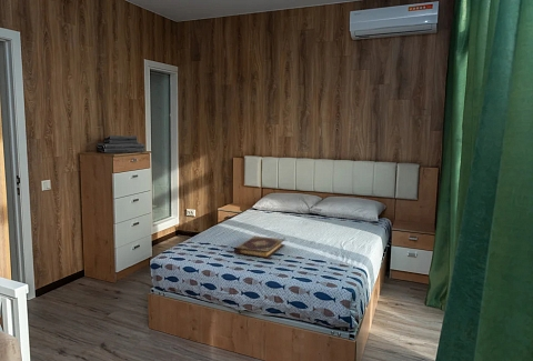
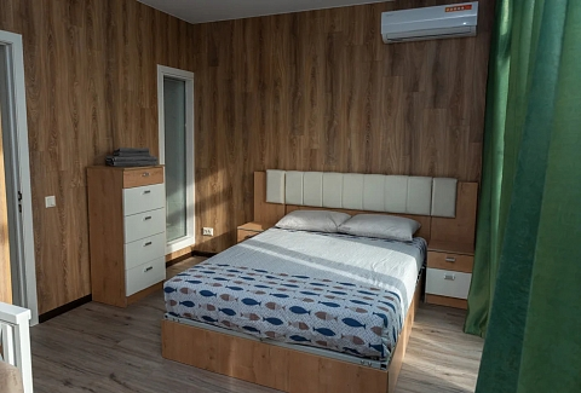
- book (260, 245)
